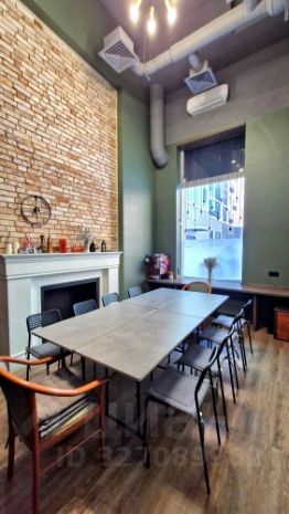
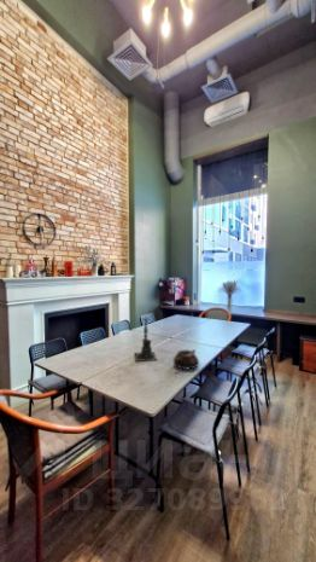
+ candle holder (145, 334)
+ teapot (185, 358)
